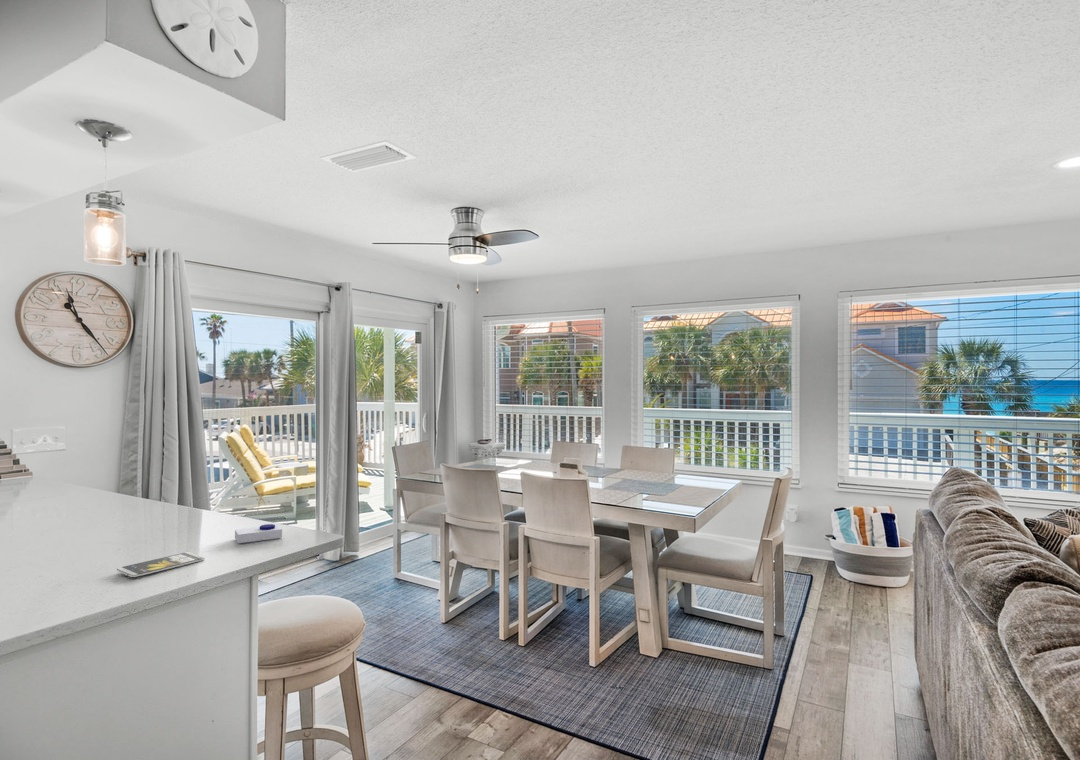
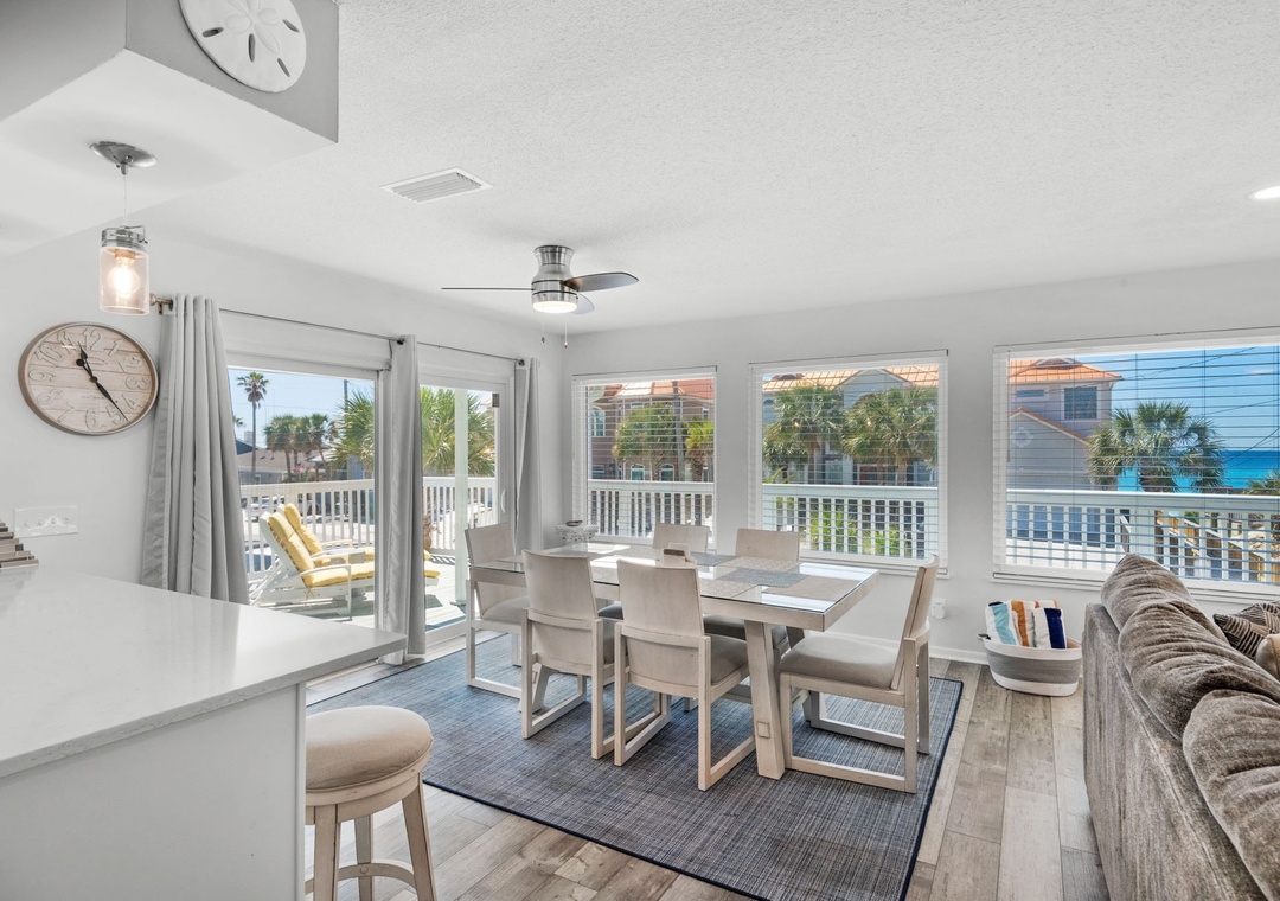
- smartphone (162, 563)
- soap bar (258, 532)
